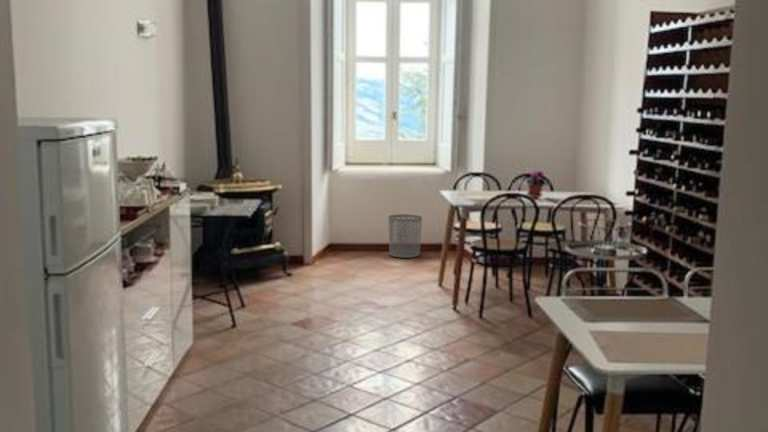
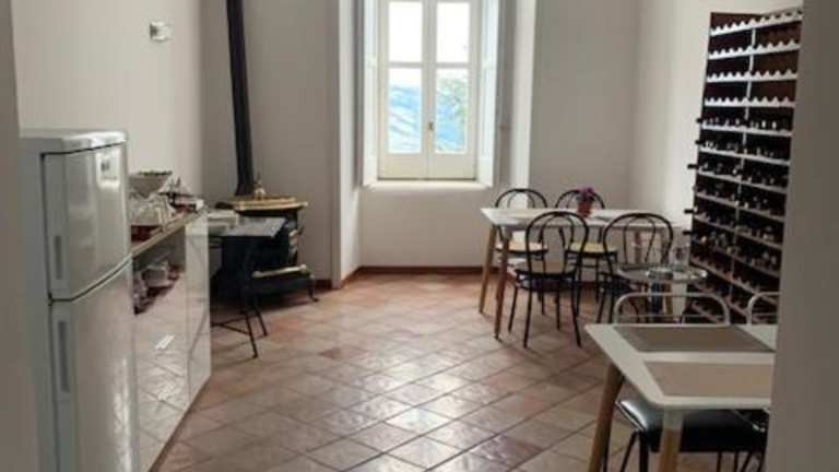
- waste bin (404, 236)
